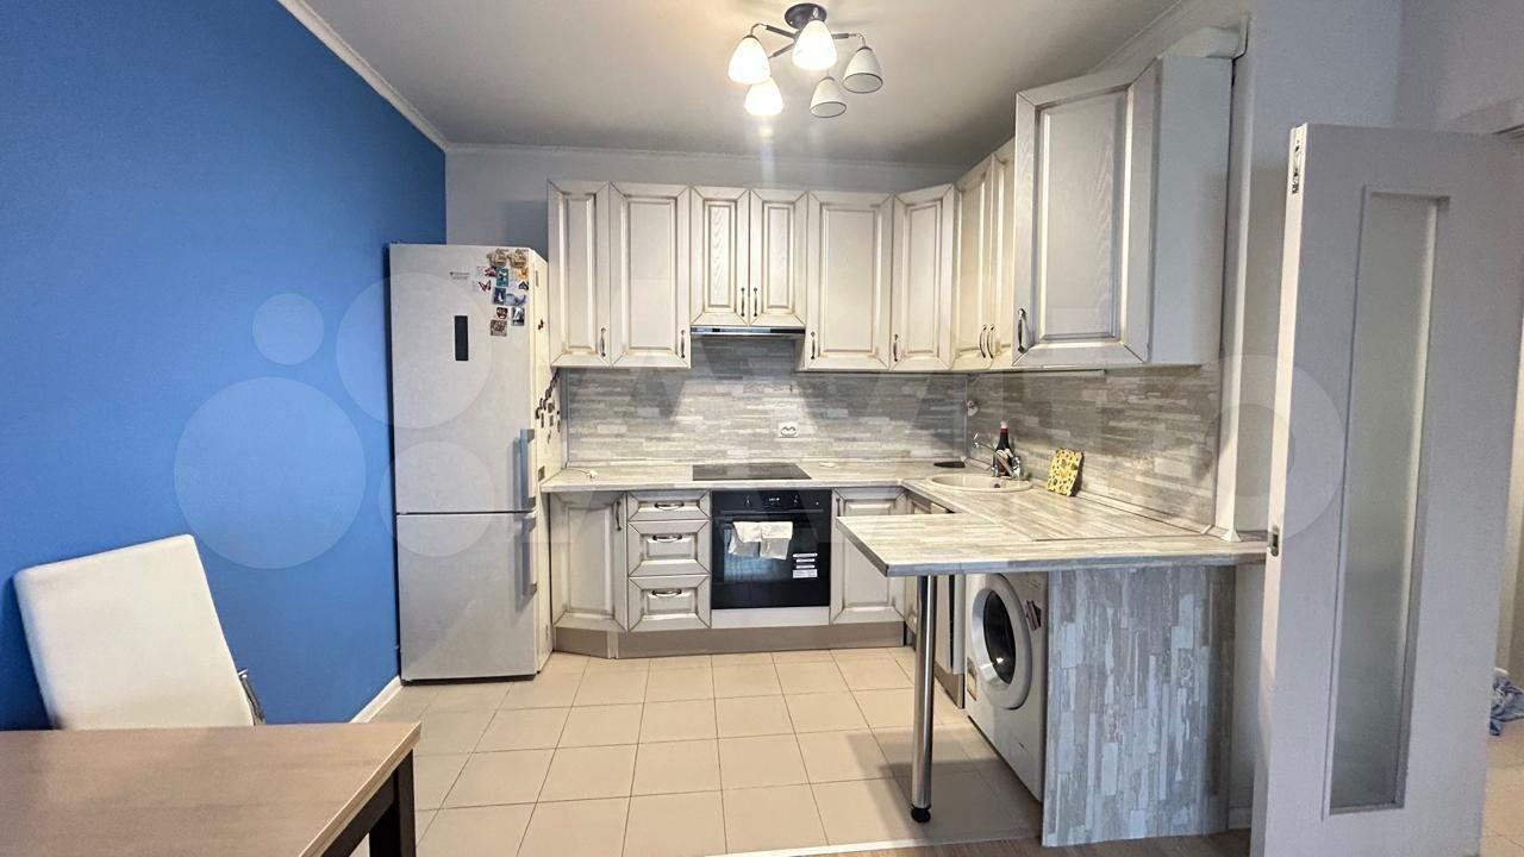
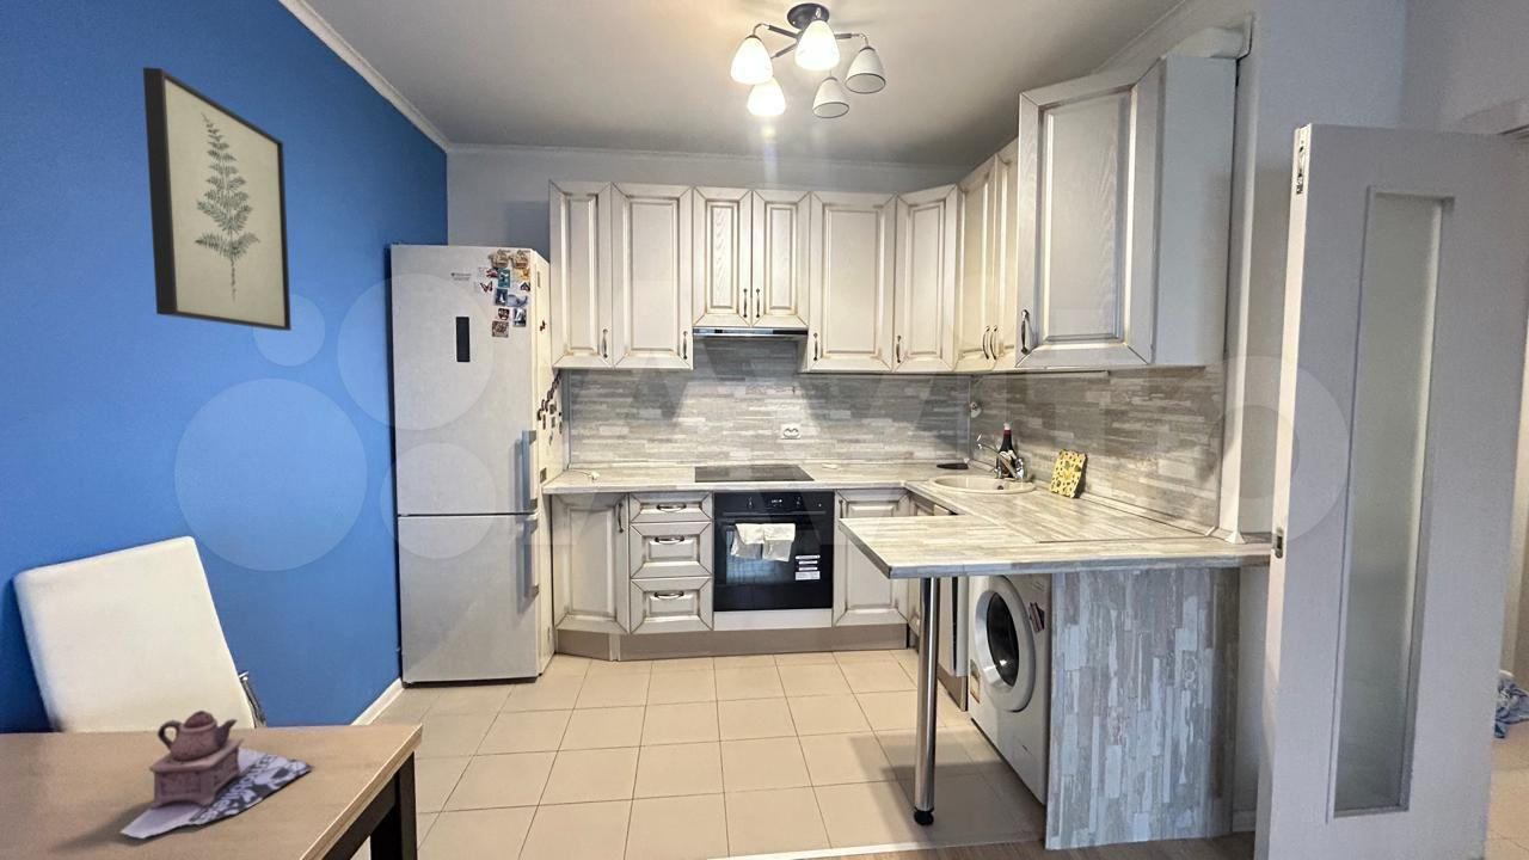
+ teapot (204, 752)
+ wall art (227, 217)
